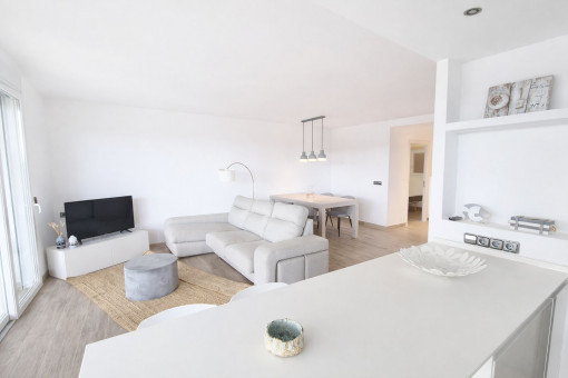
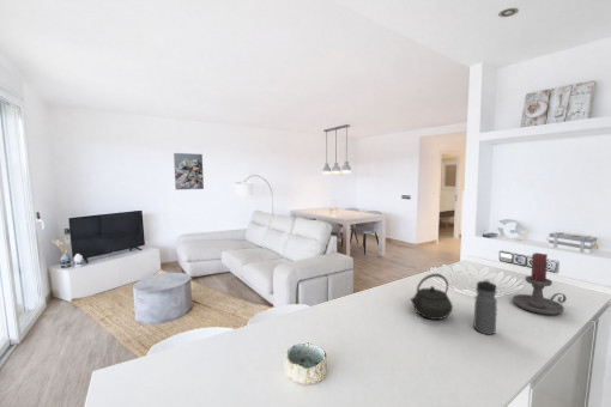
+ water bottle (485, 304)
+ wall art (188, 171)
+ kettle (429, 294)
+ candle holder (543, 279)
